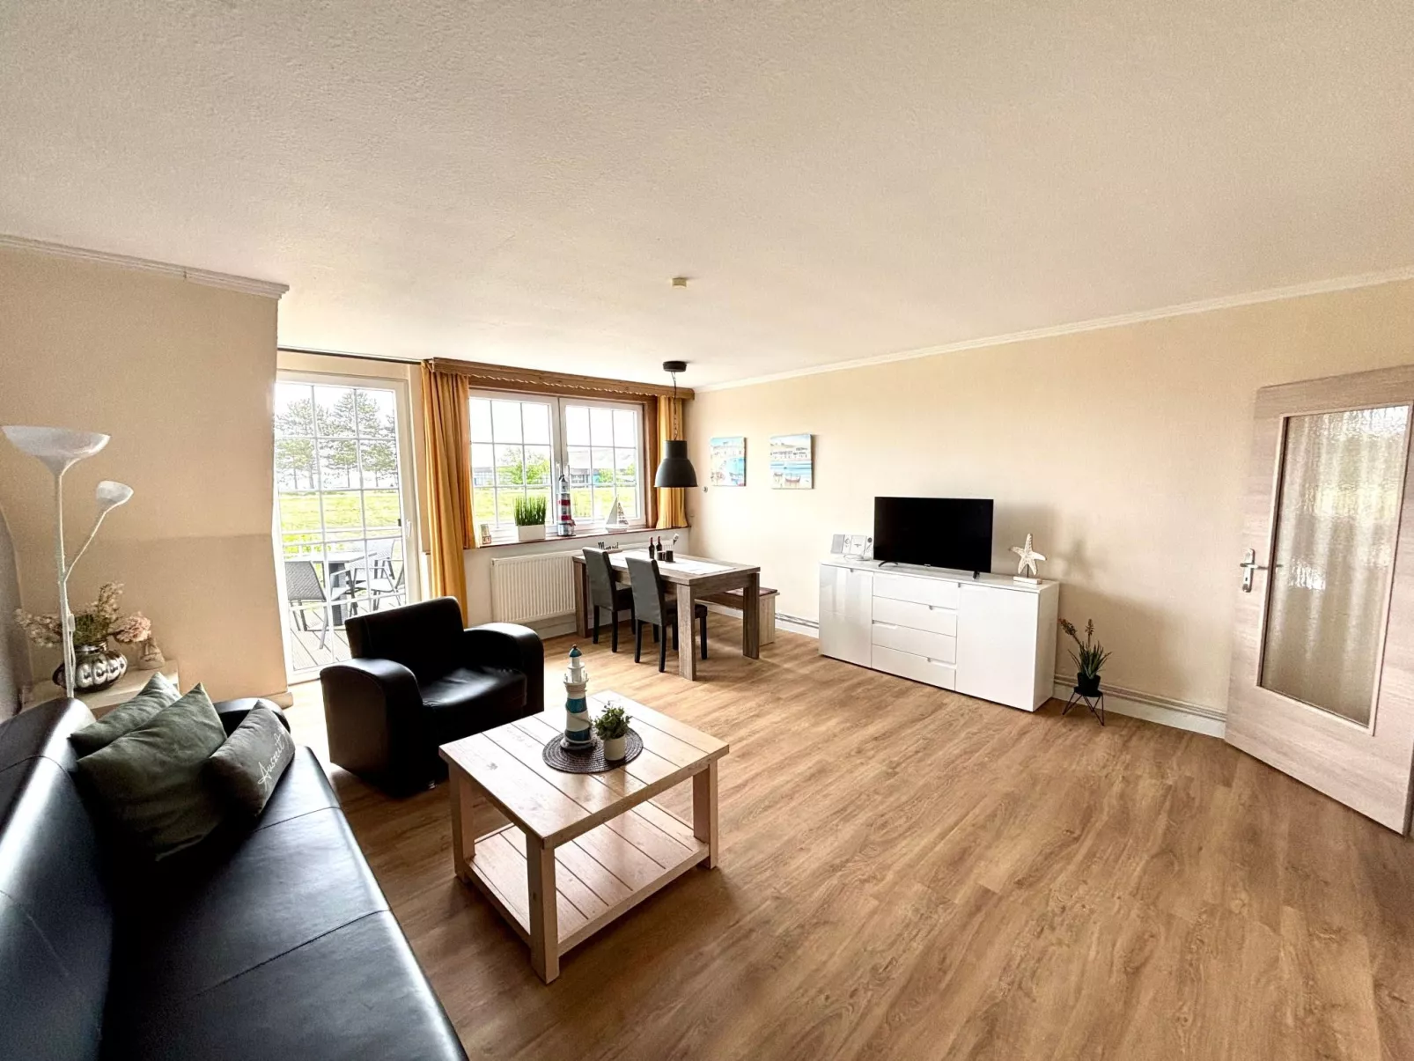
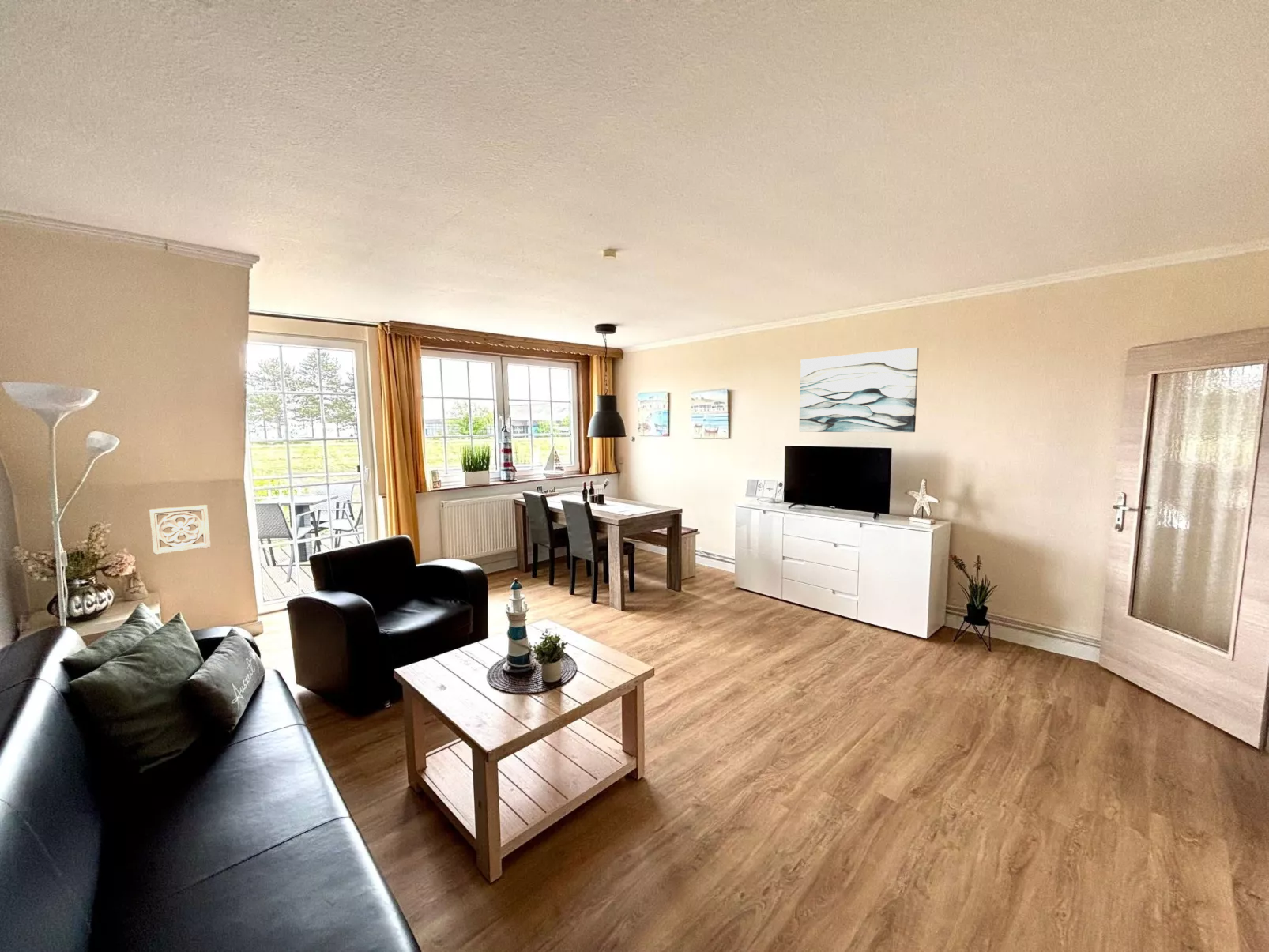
+ wall art (853, 393)
+ wall ornament (181, 528)
